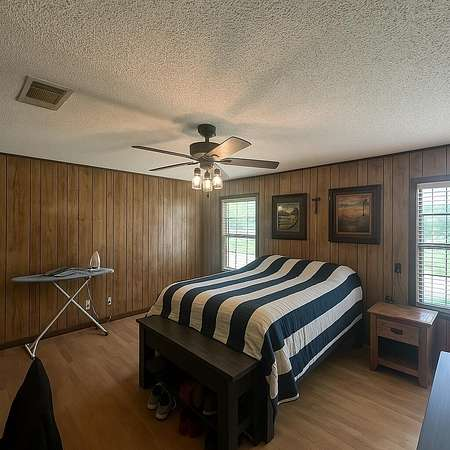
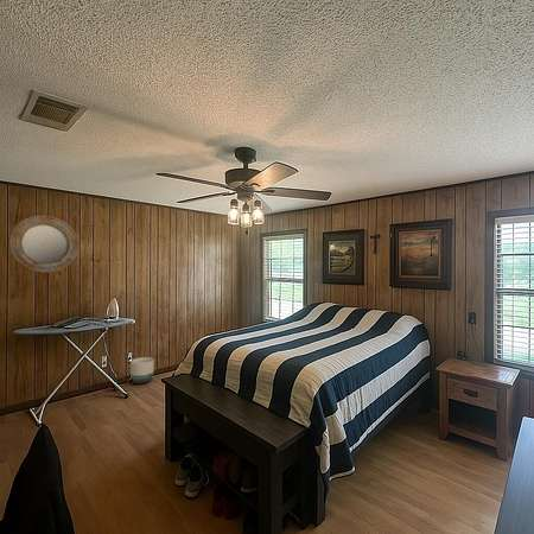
+ planter (142, 370)
+ home mirror (45, 243)
